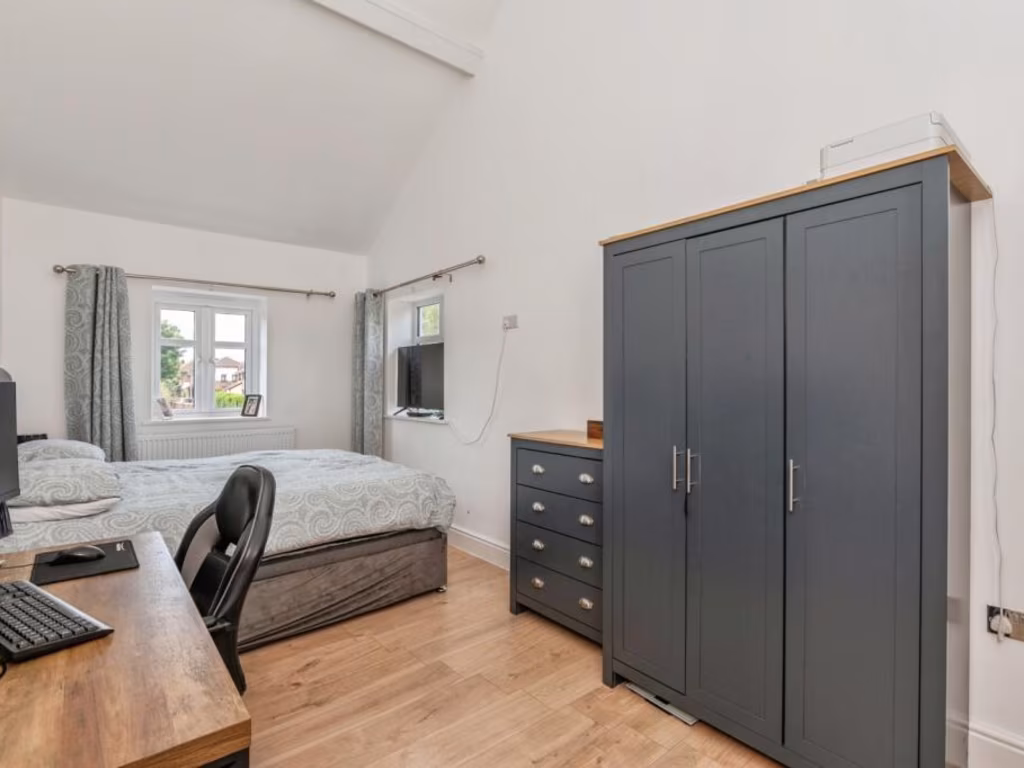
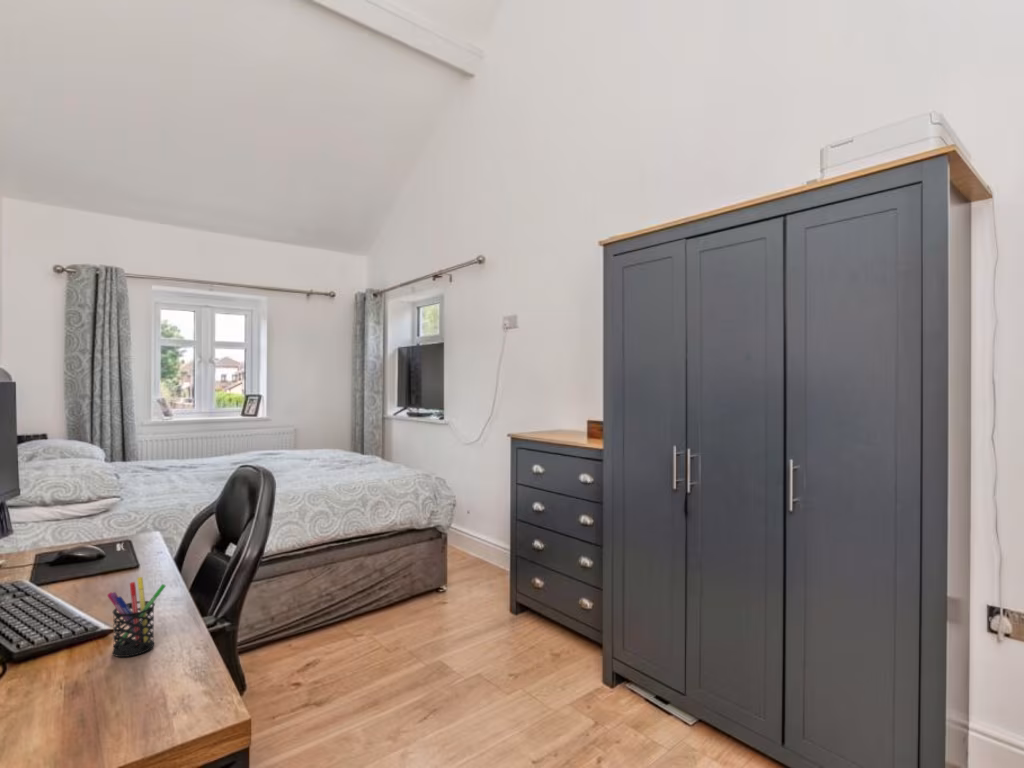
+ pen holder (138, 612)
